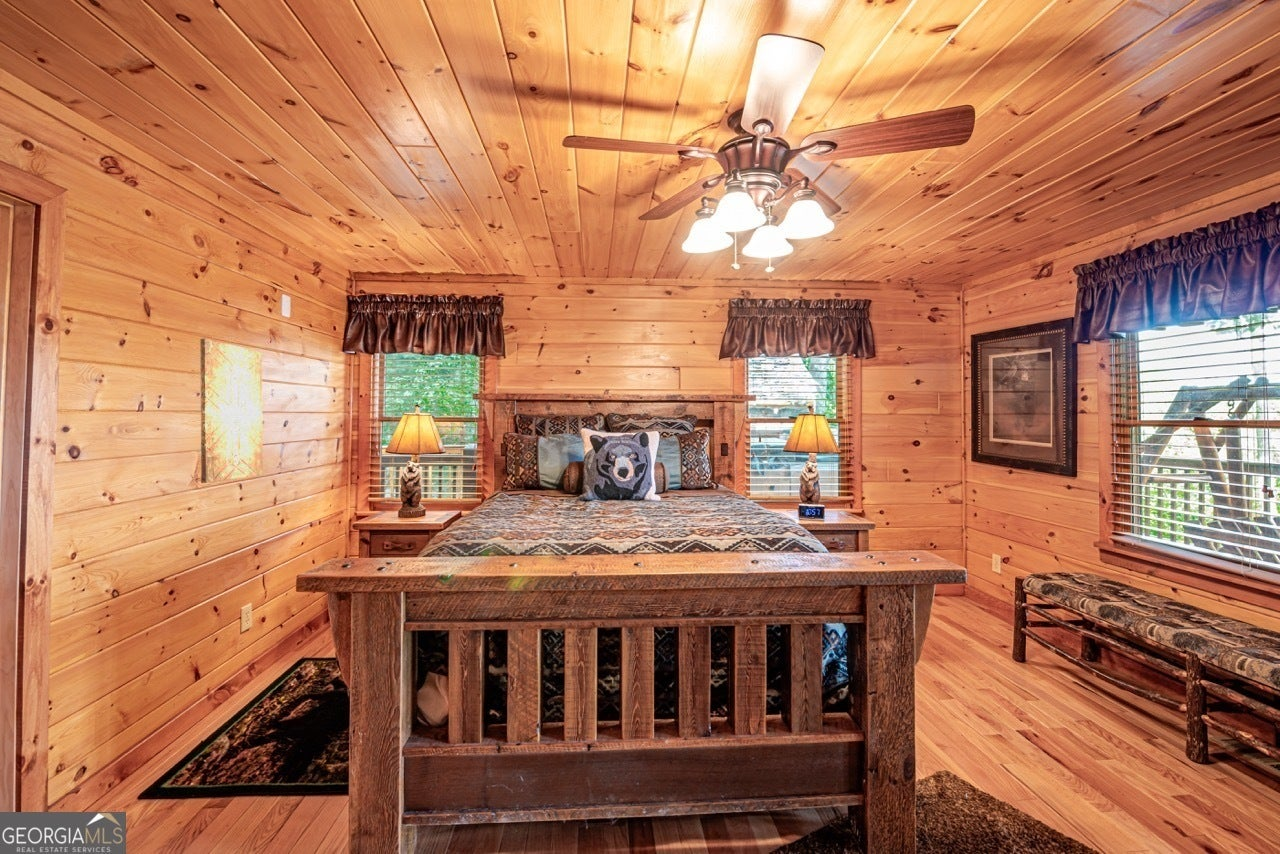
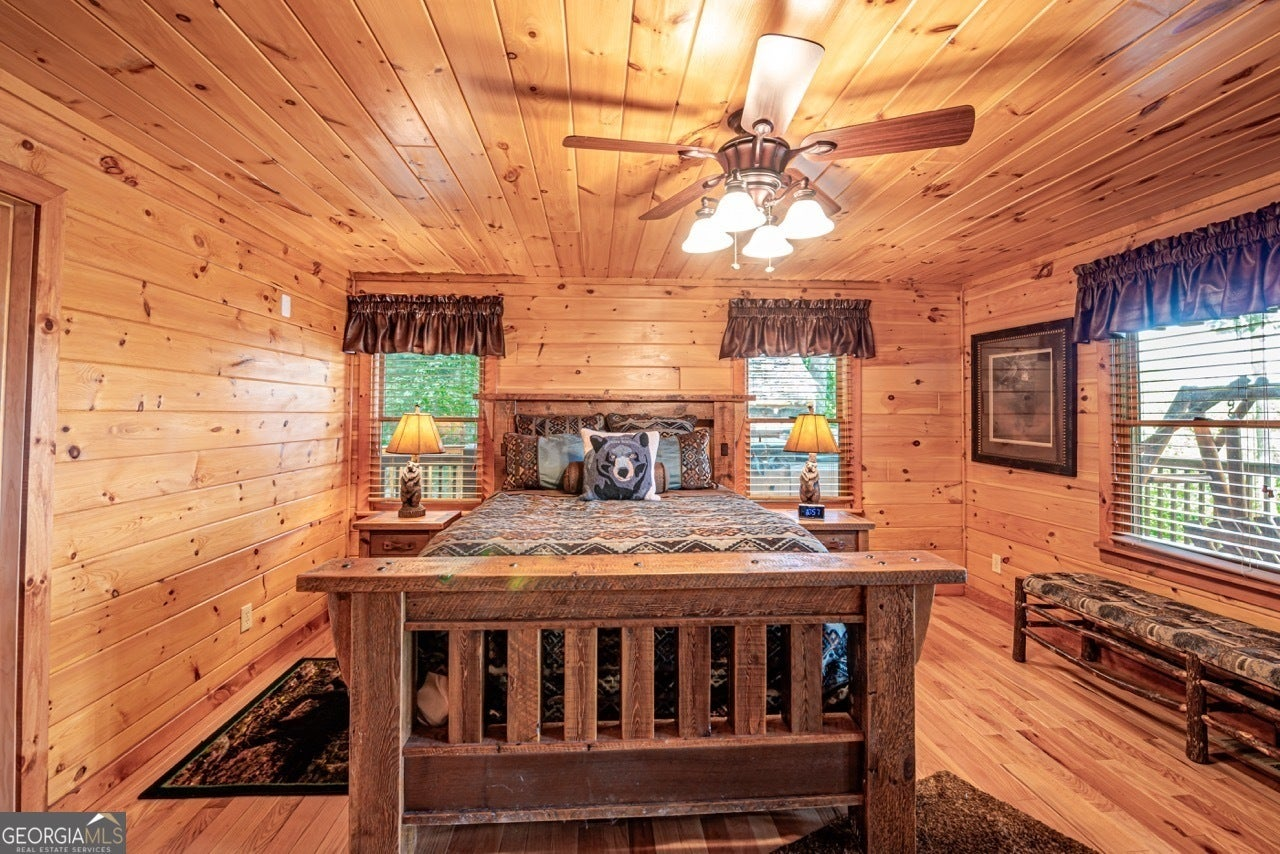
- wall art (233, 412)
